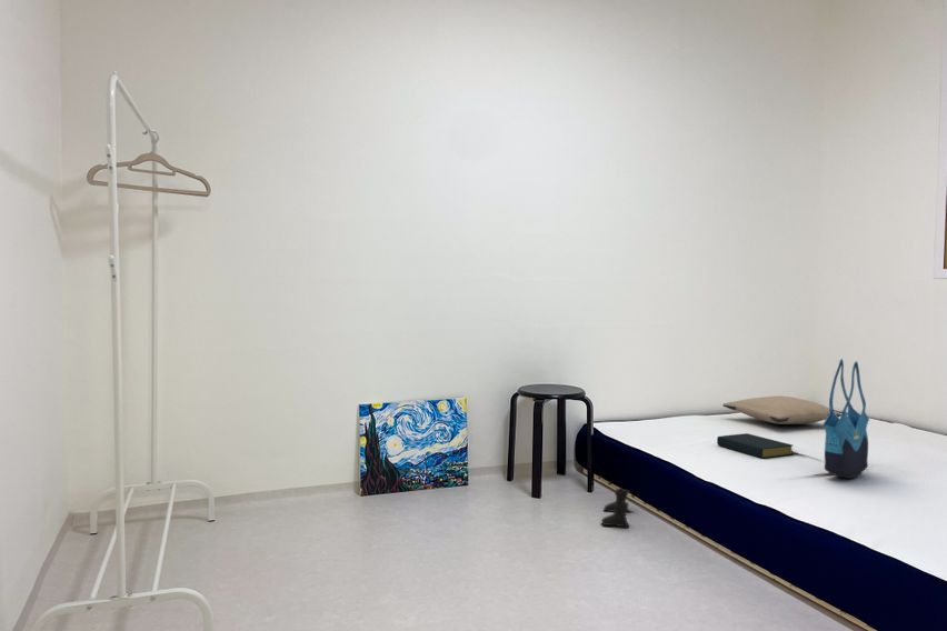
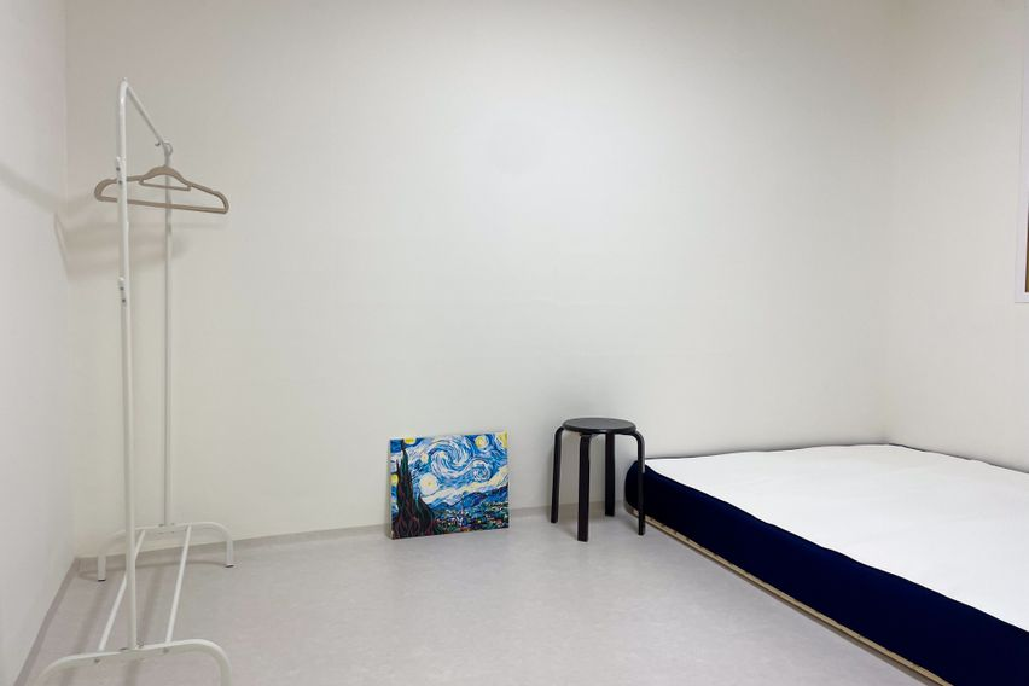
- pillow (779, 410)
- hardback book (754, 444)
- boots (616, 505)
- tote bag (847, 418)
